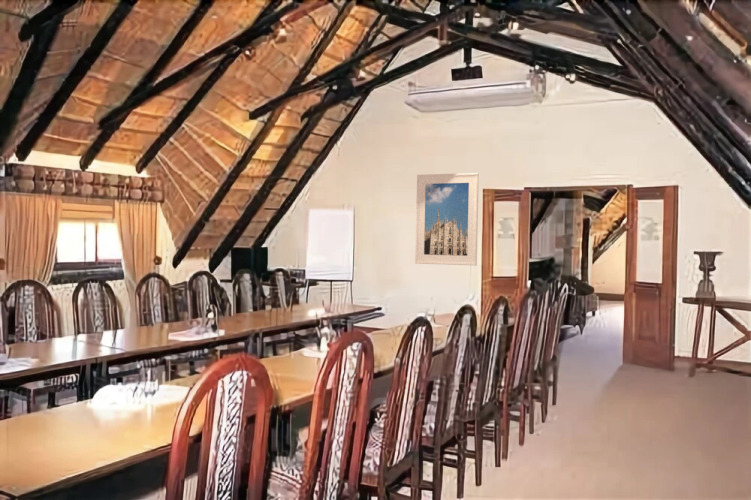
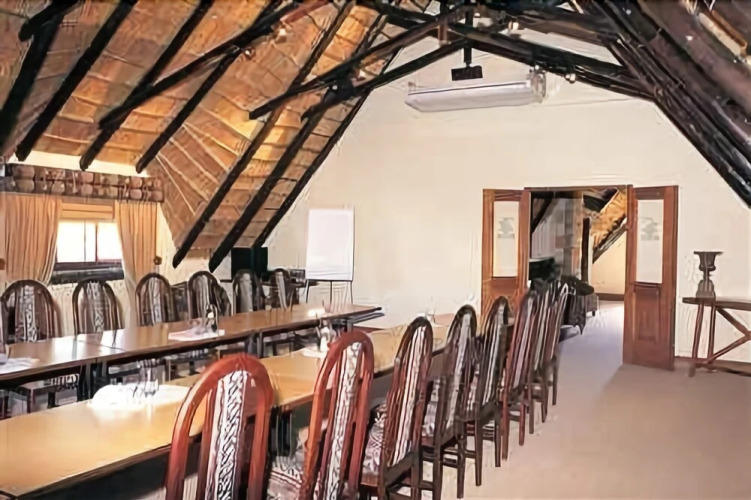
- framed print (446, 219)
